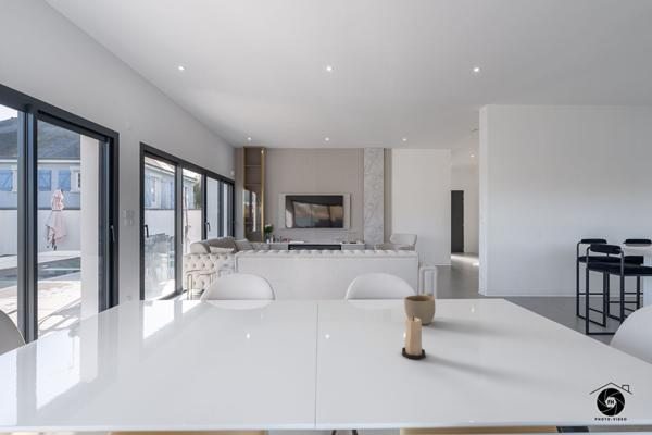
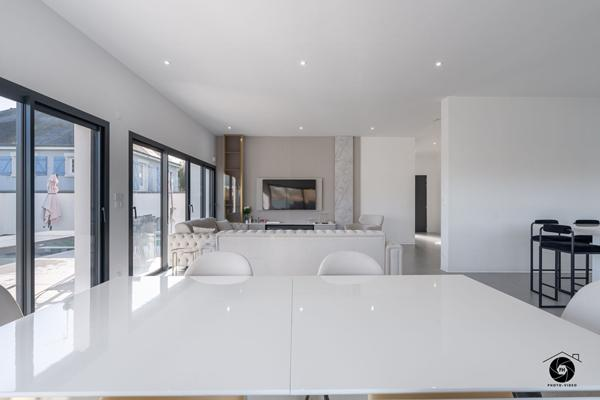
- candle (413, 334)
- cup (423, 308)
